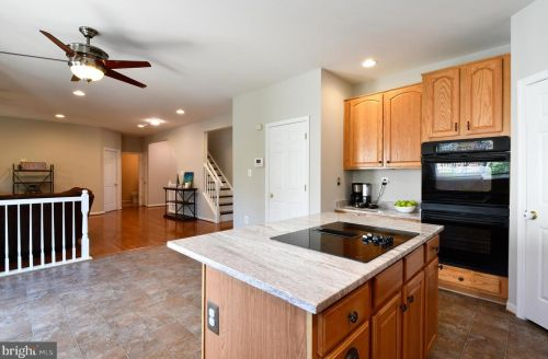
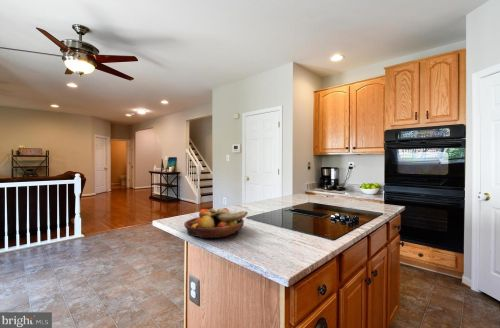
+ fruit bowl (215, 218)
